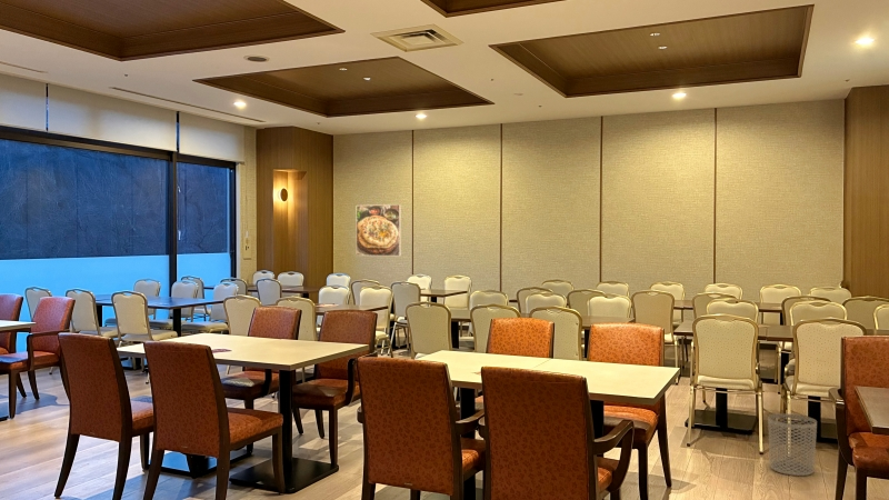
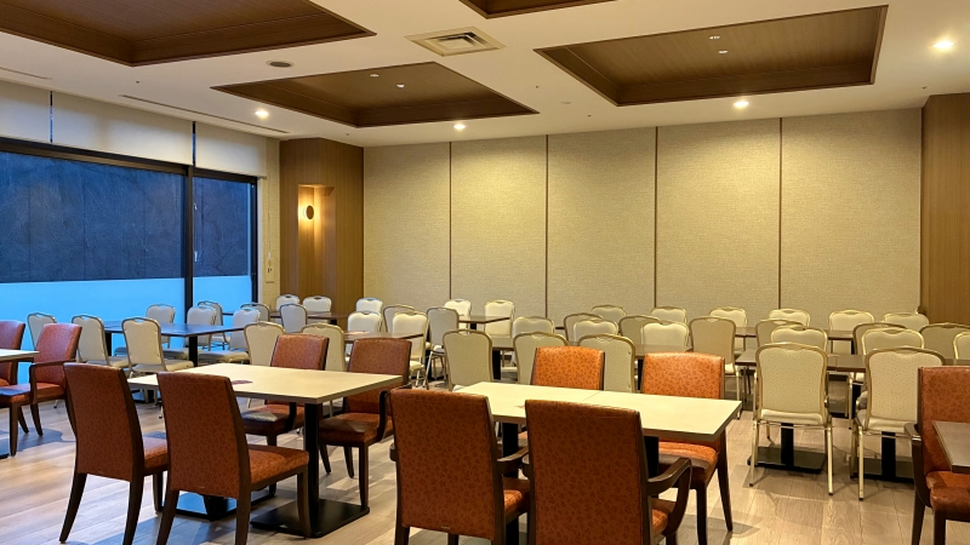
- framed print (378, 230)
- waste bin (792, 443)
